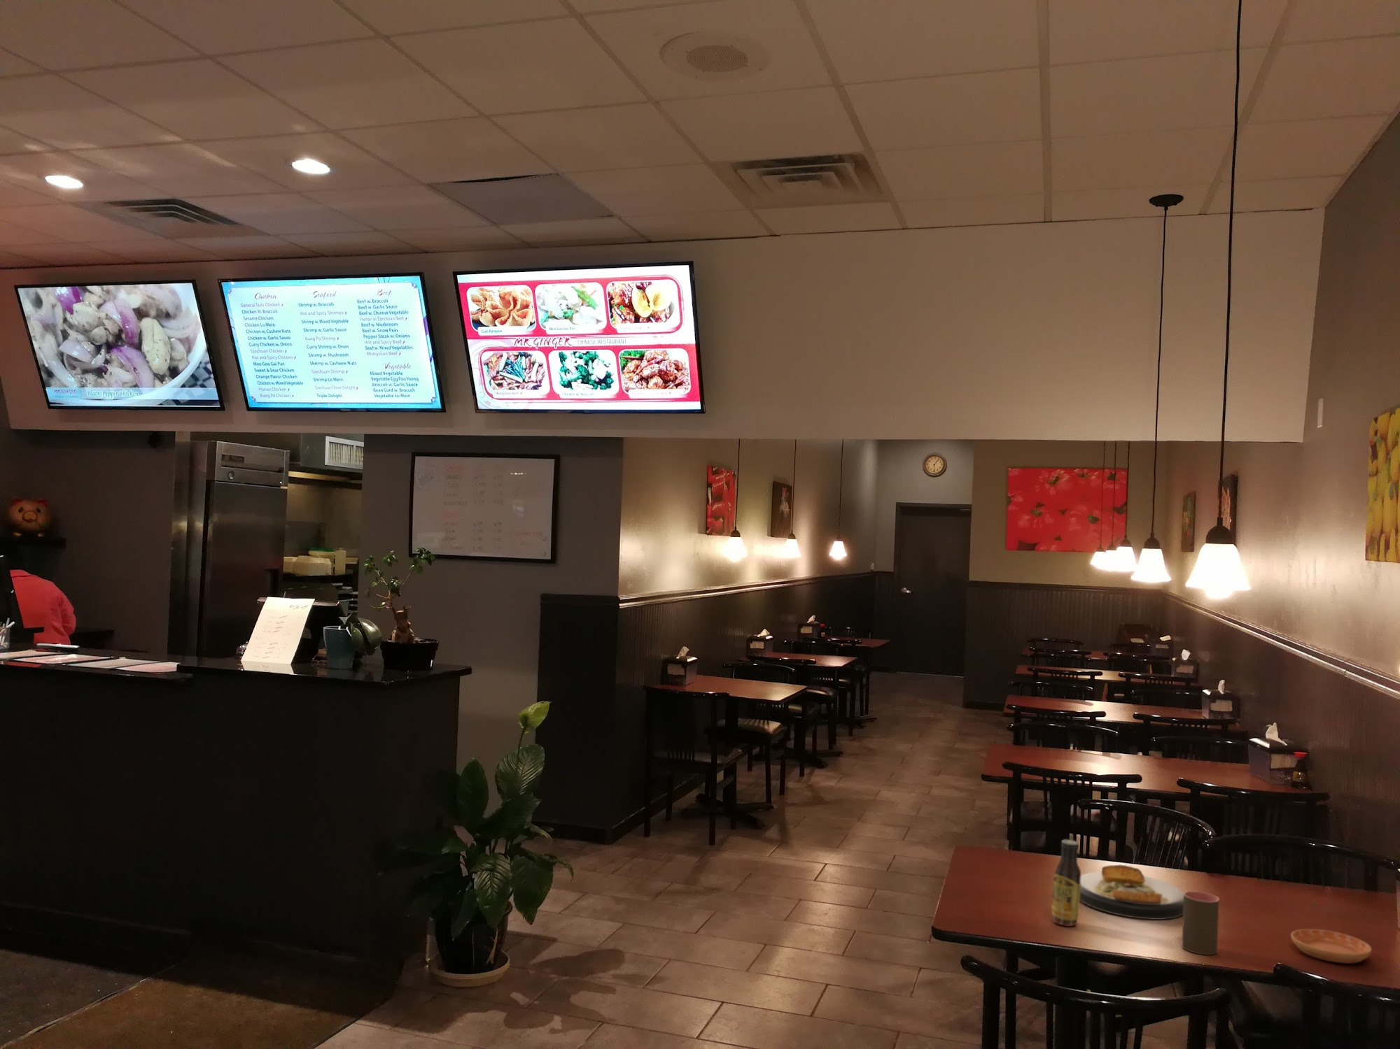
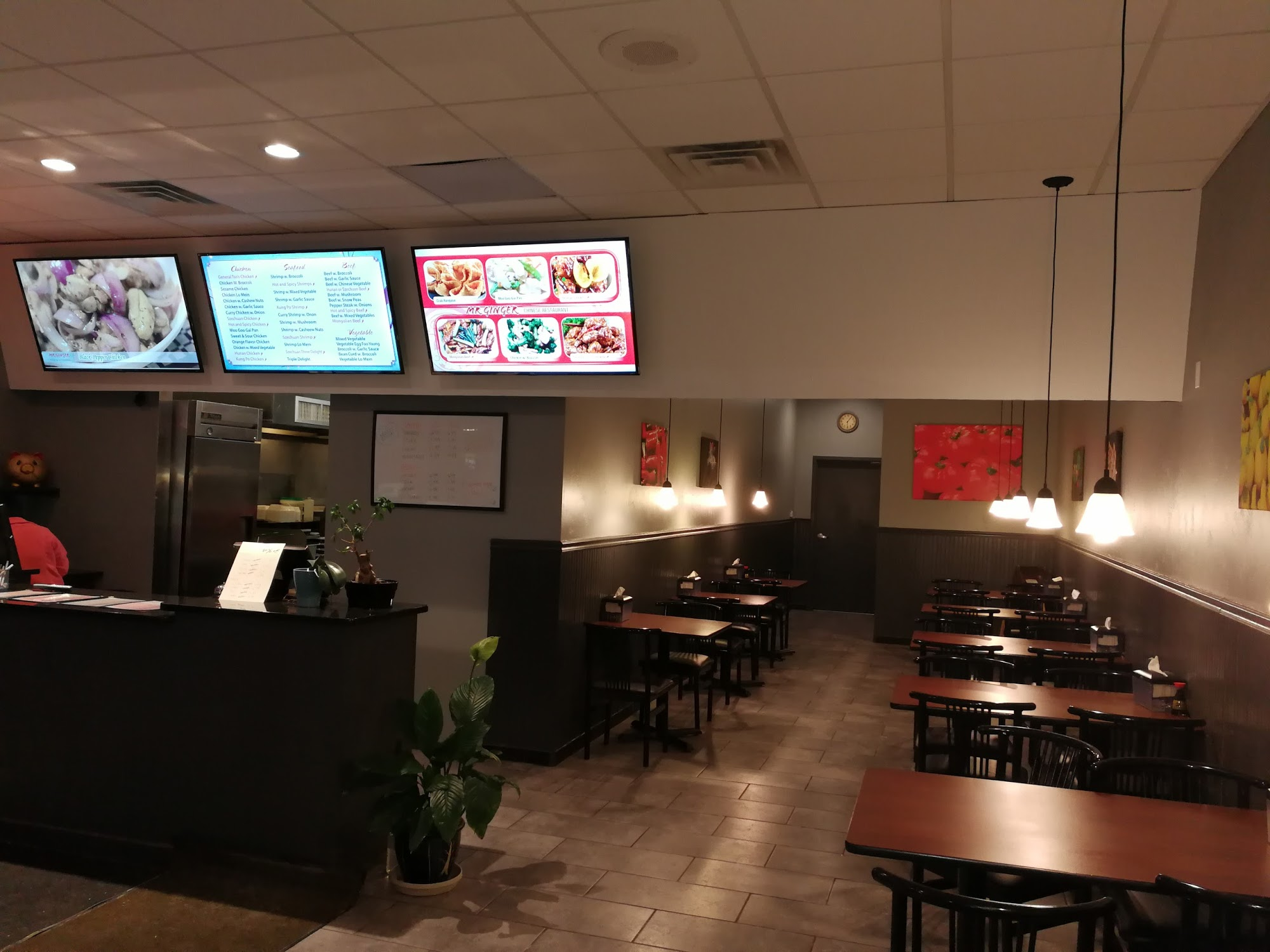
- plate (1130, 889)
- saucer (1329, 947)
- sauce bottle (1066, 882)
- cup (1199, 922)
